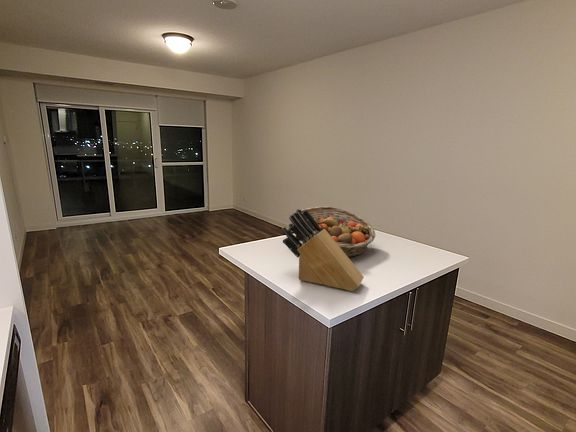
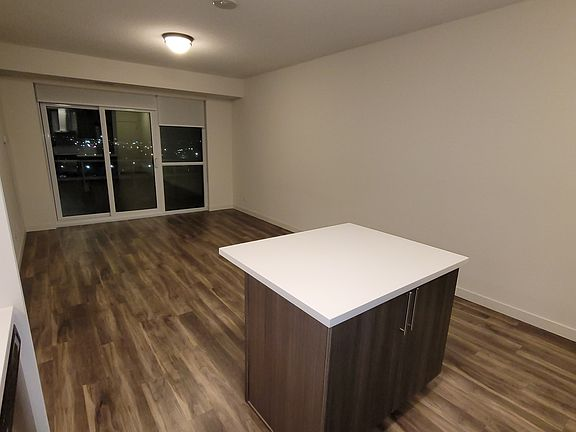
- fruit basket (333, 231)
- knife block (322, 245)
